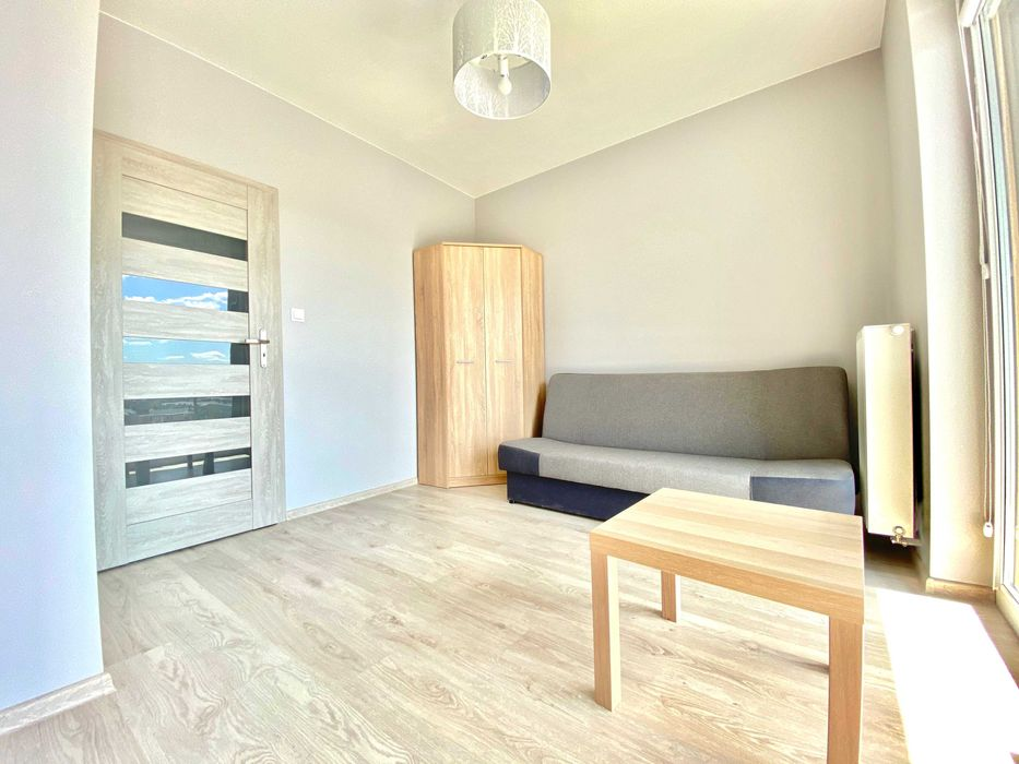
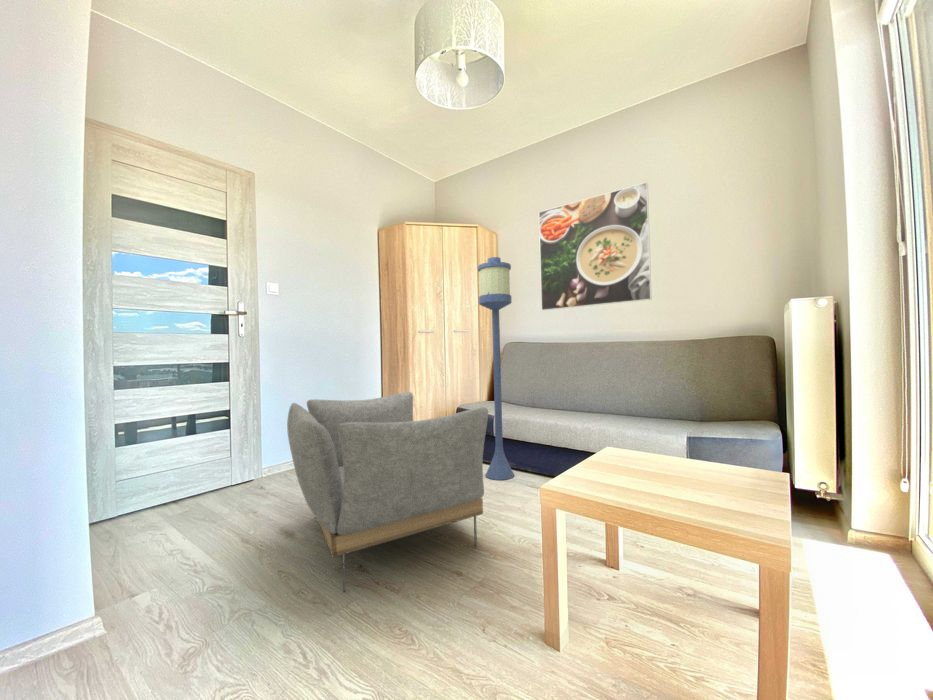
+ armchair (377, 468)
+ floor lamp (497, 366)
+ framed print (590, 252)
